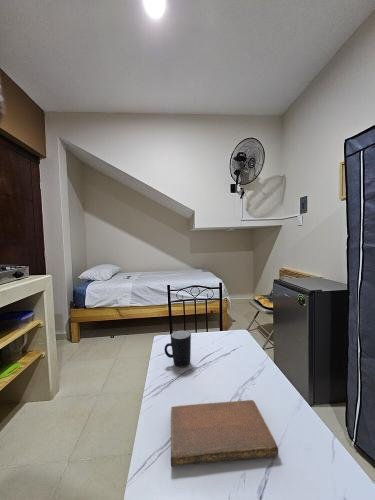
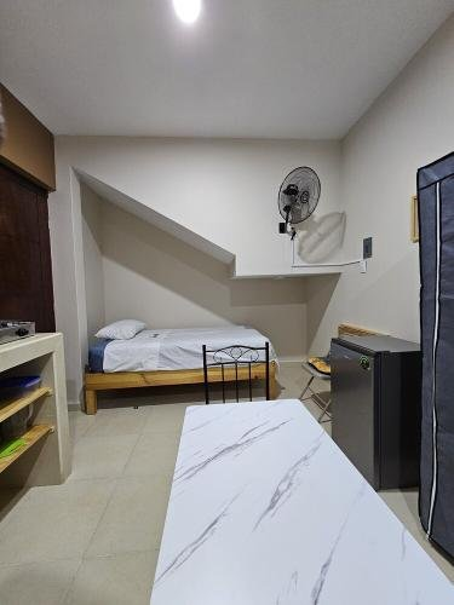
- notebook (218, 428)
- mug (177, 349)
